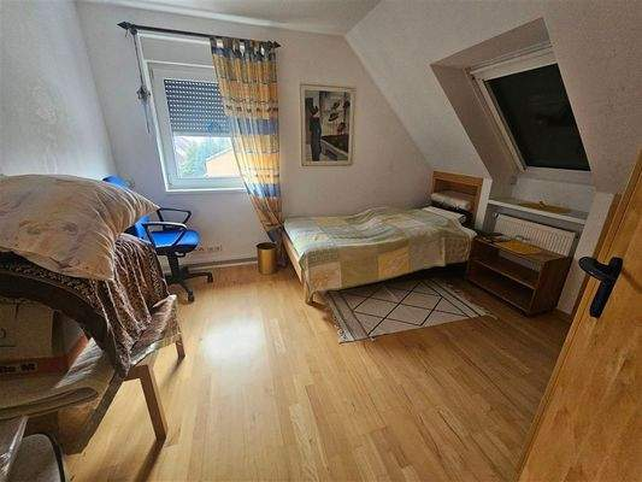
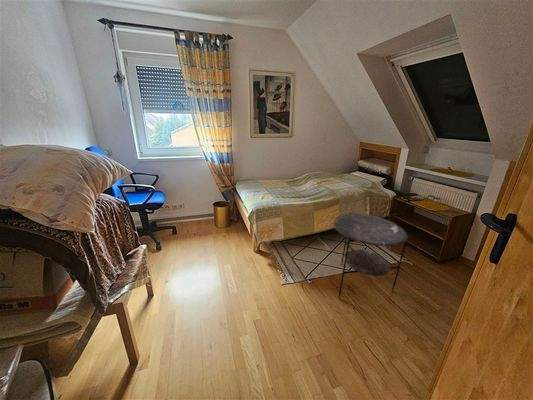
+ side table (362, 255)
